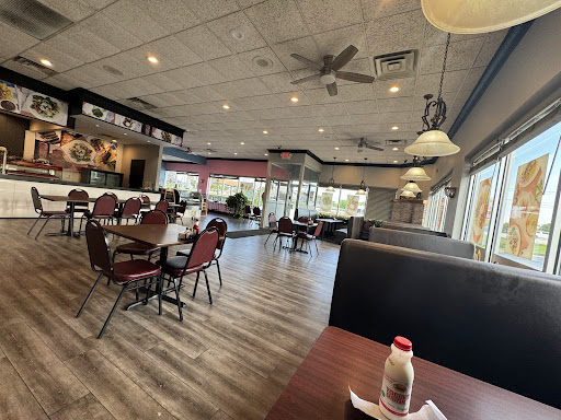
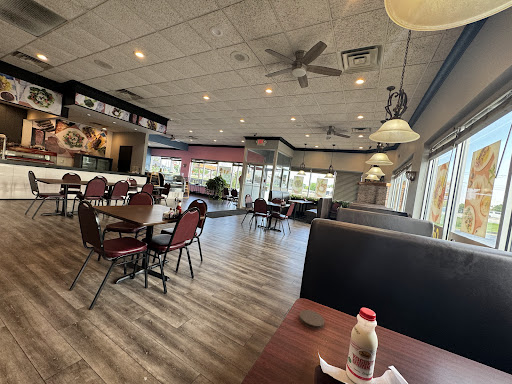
+ coaster (311, 319)
